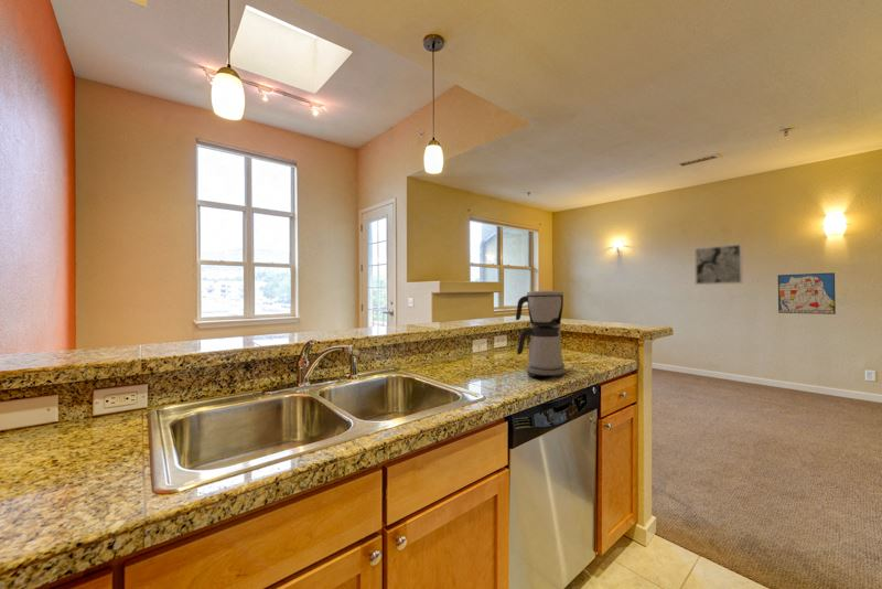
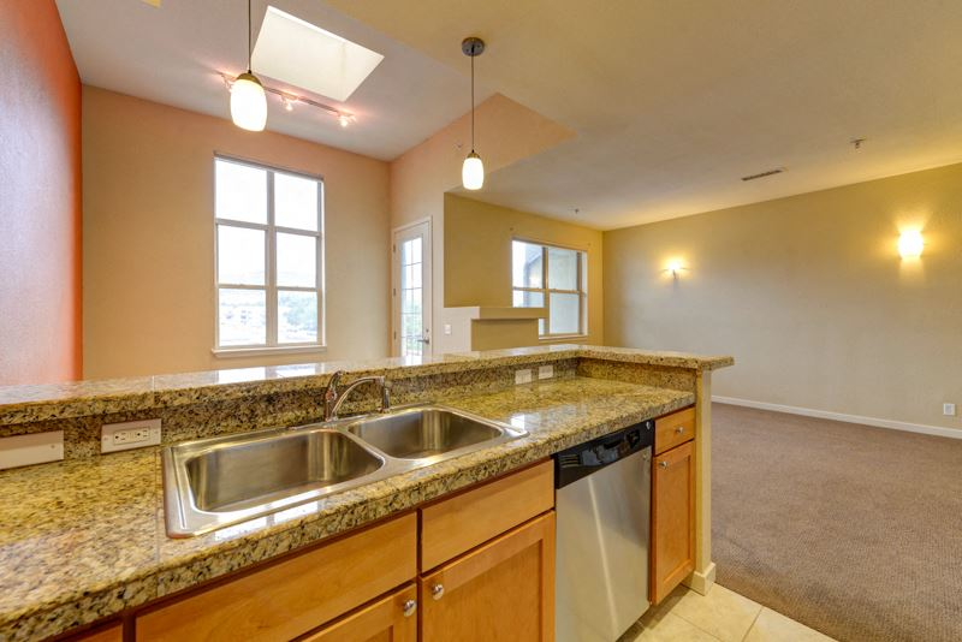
- wall art (805, 293)
- coffee maker (540, 331)
- wall art (718, 265)
